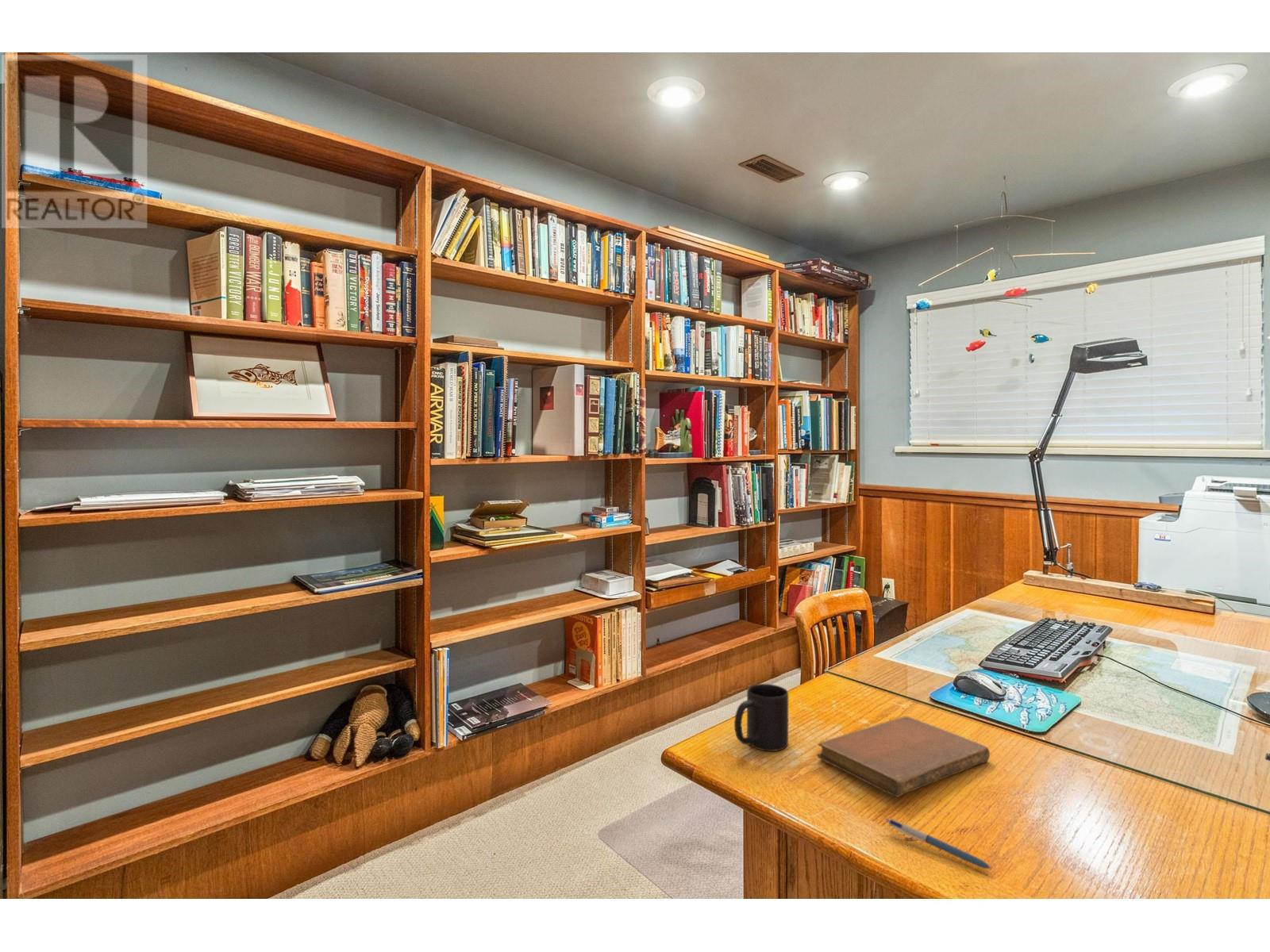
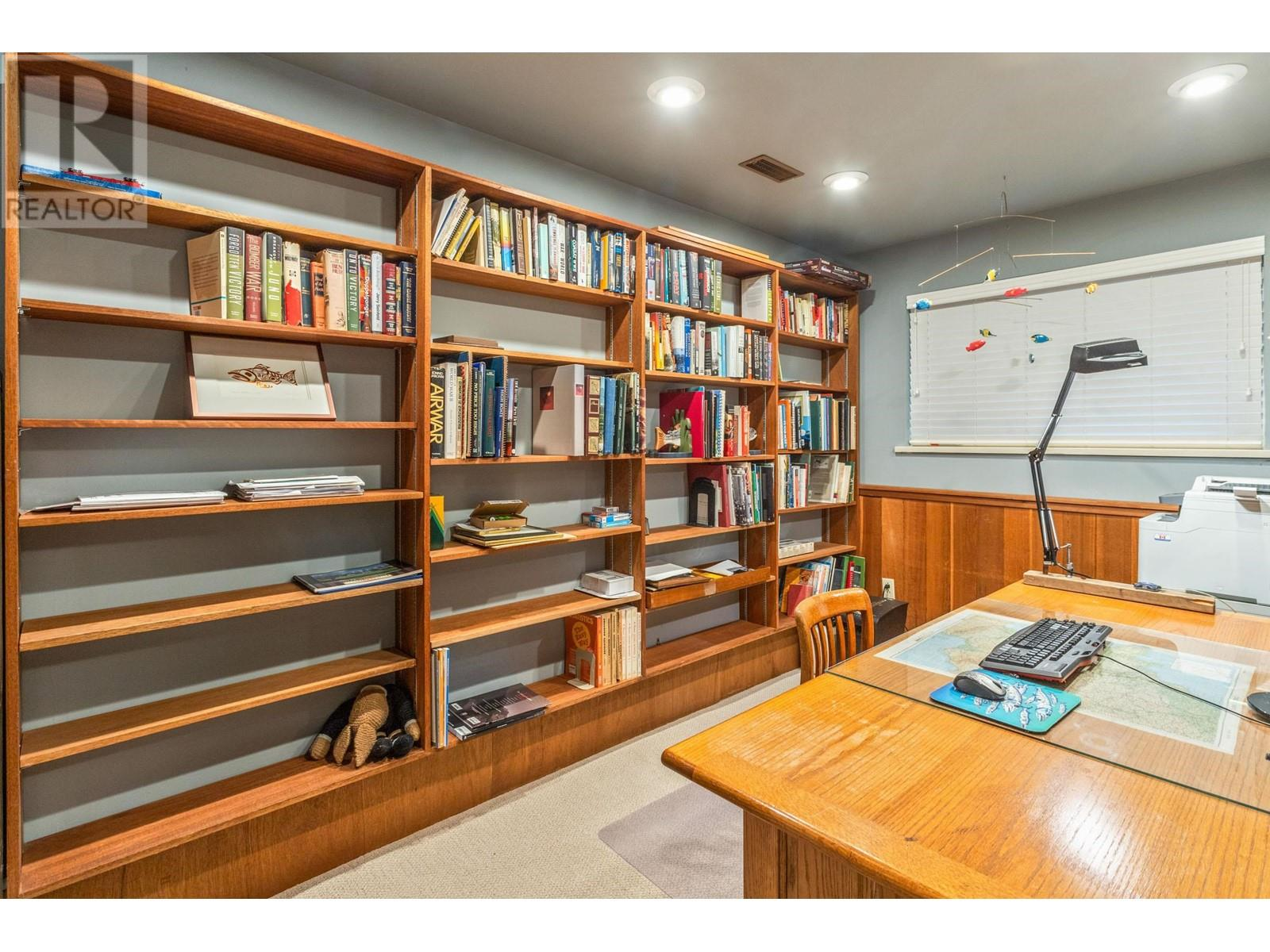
- mug (759, 719)
- pen (935, 843)
- notebook (902, 752)
